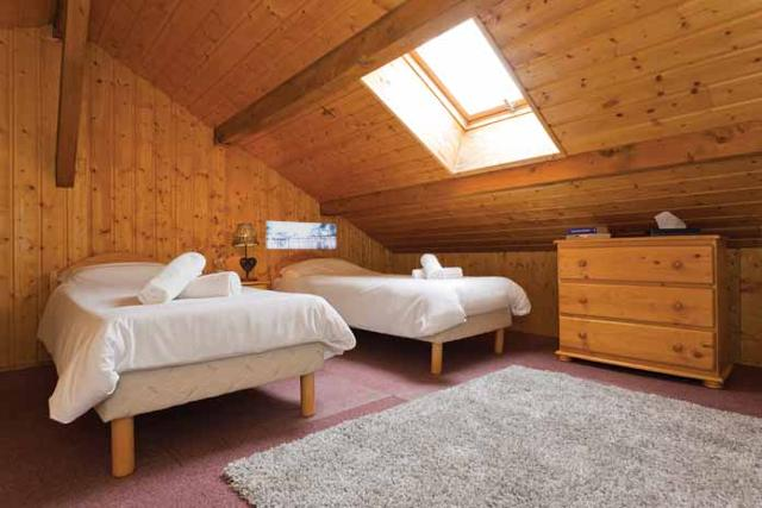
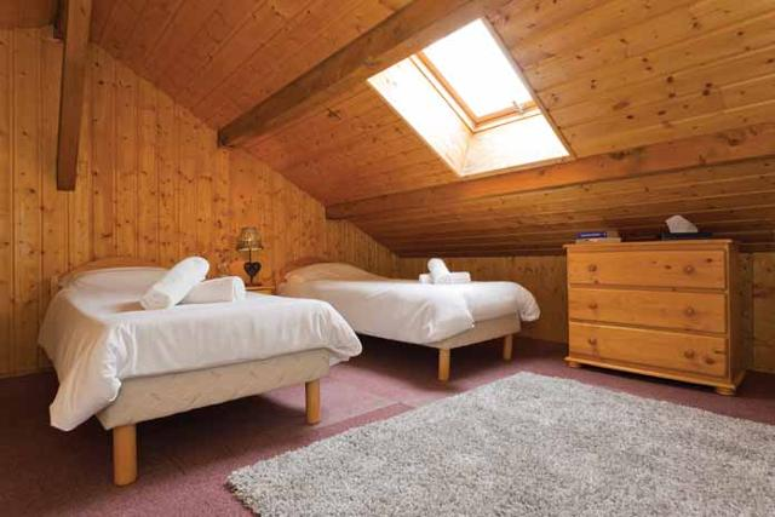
- wall art (302, 236)
